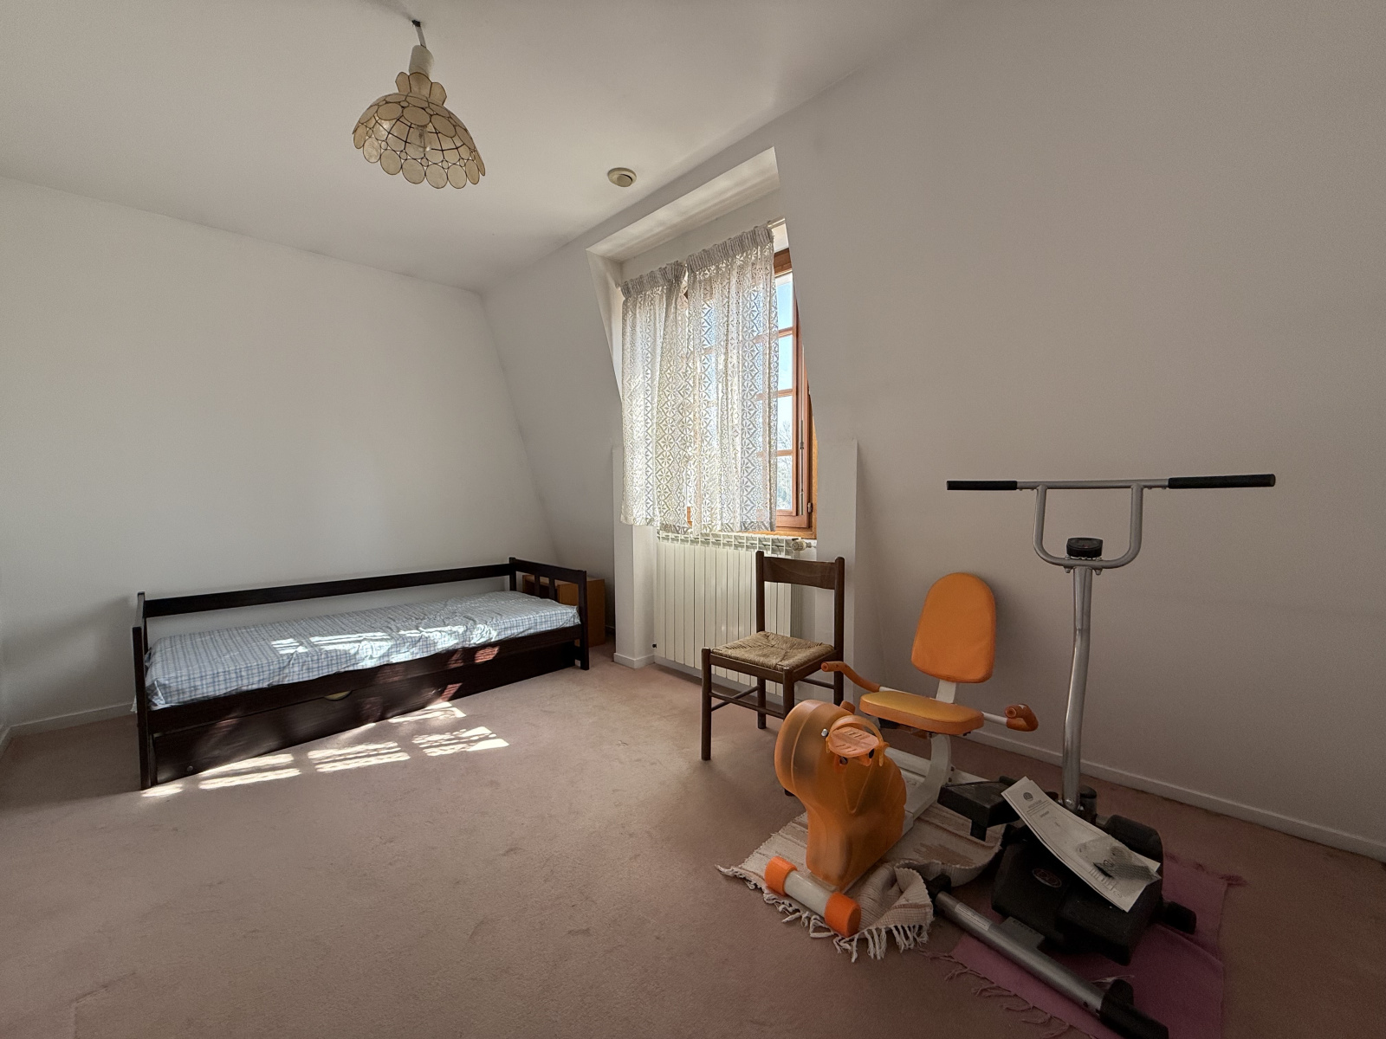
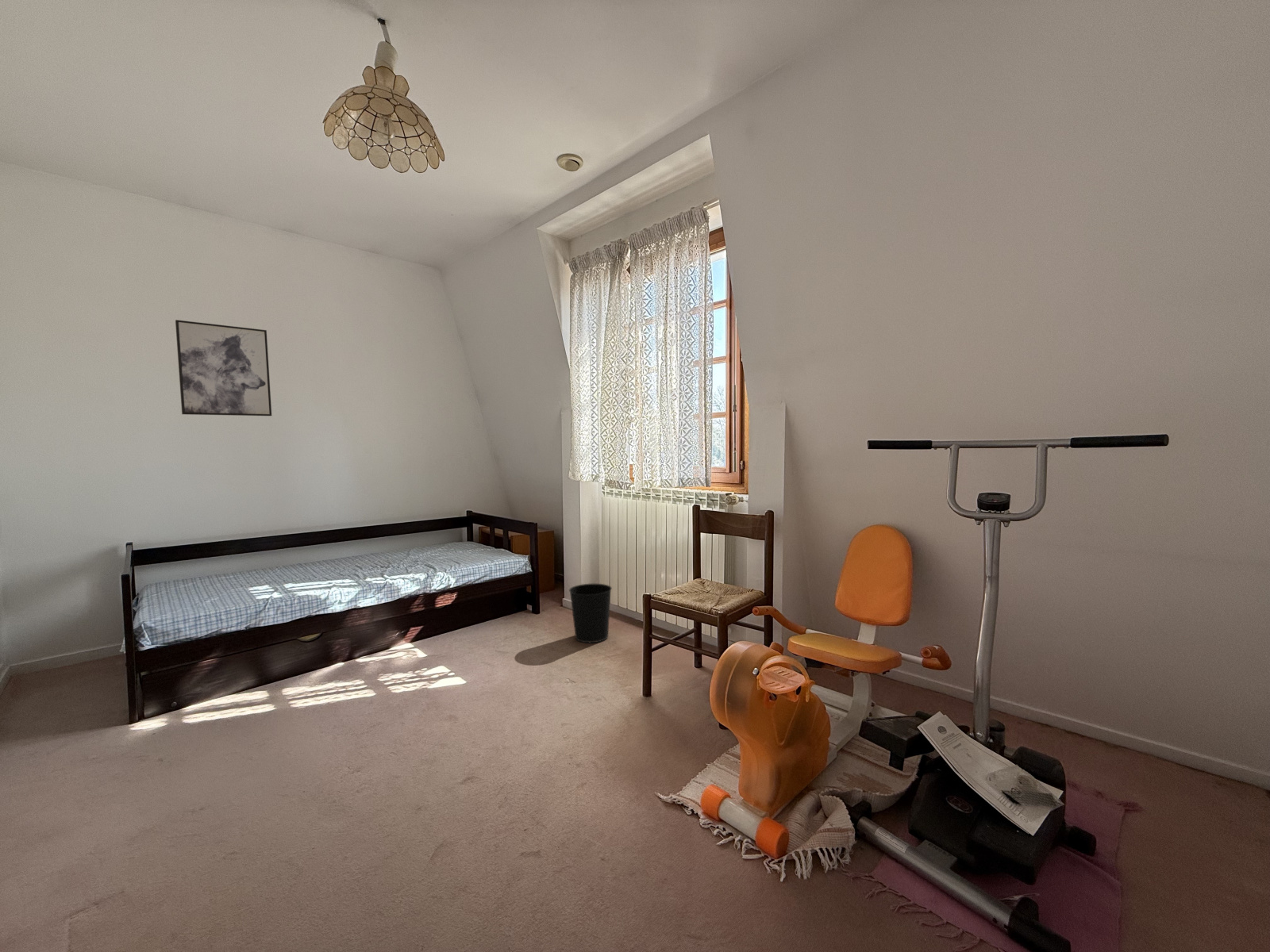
+ wall art (225, 370)
+ wastebasket (591, 612)
